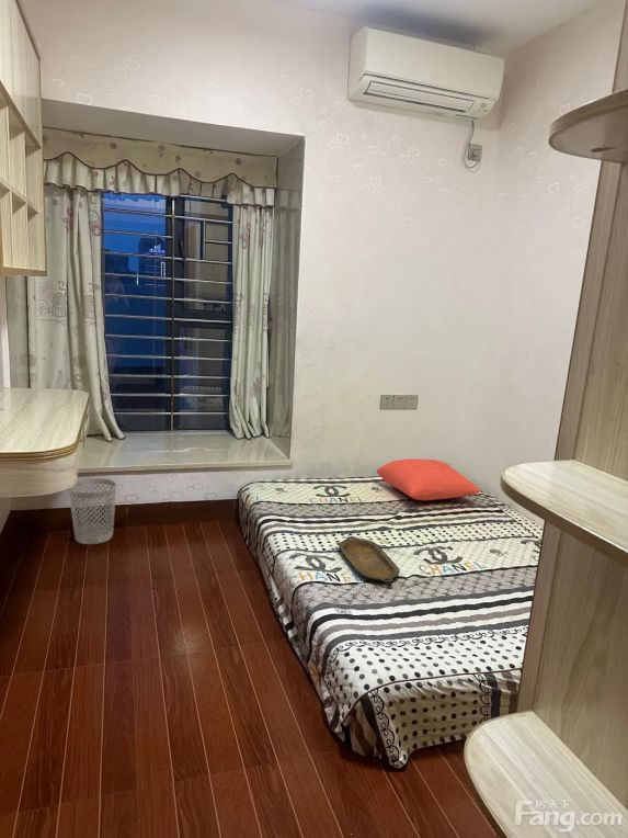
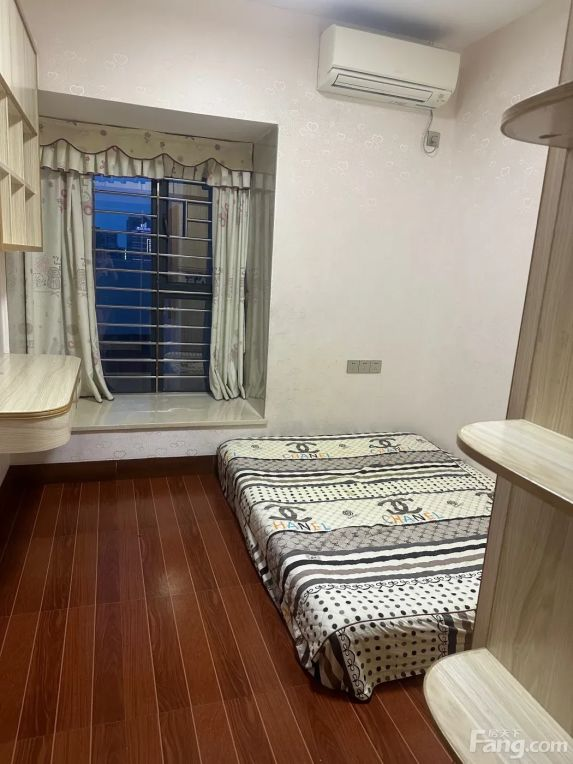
- cushion (426, 479)
- wastebasket (93, 511)
- serving tray (367, 559)
